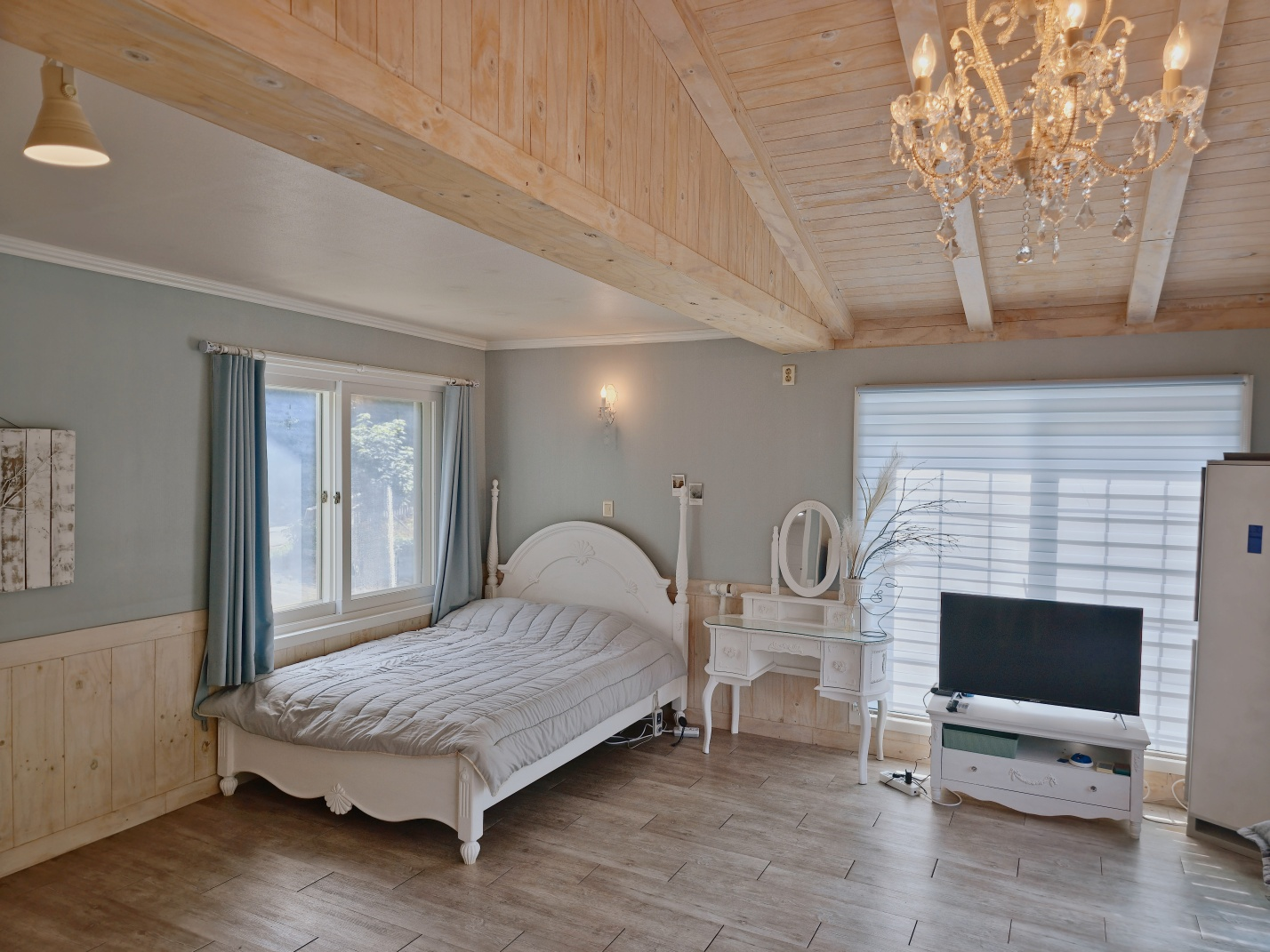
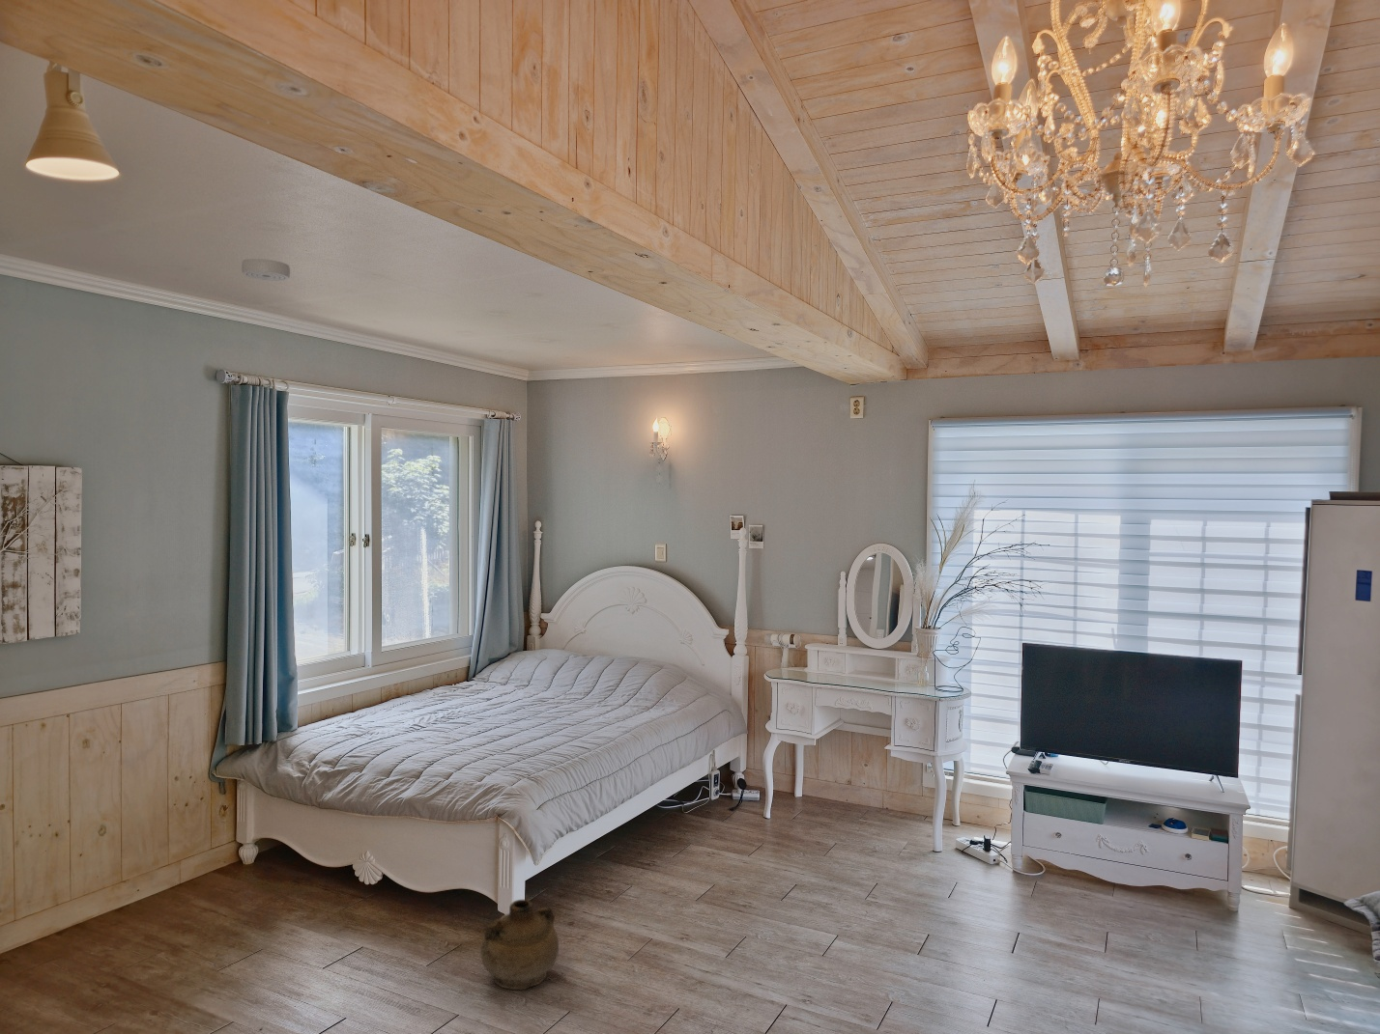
+ smoke detector (266, 269)
+ ceramic jug (519, 940)
